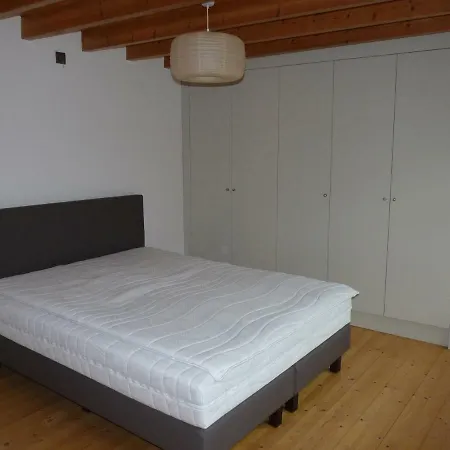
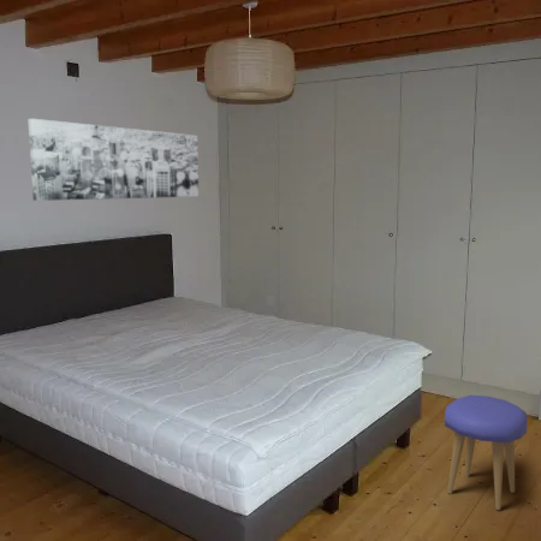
+ wall art (126, 164)
+ stool (492, 447)
